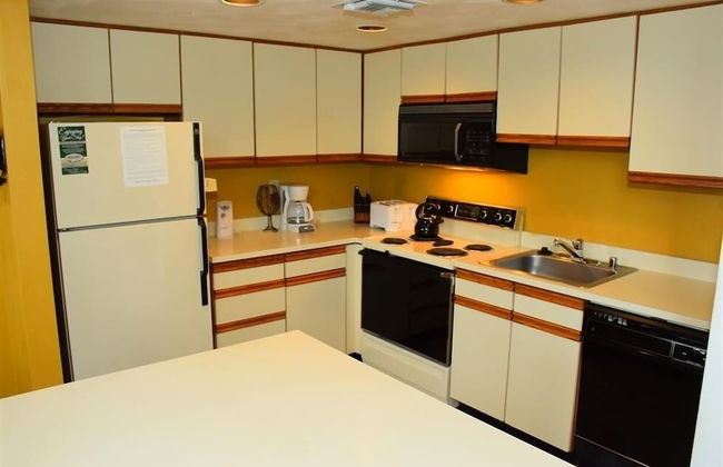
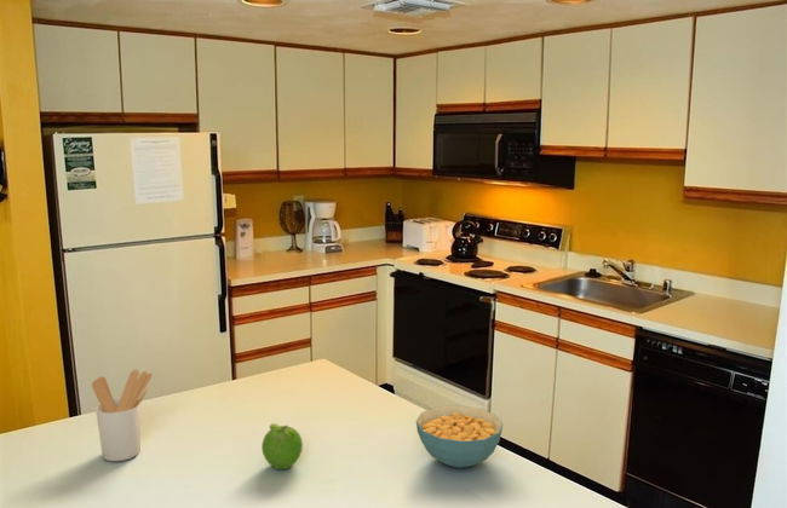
+ utensil holder (126, 412)
+ fruit (282, 445)
+ cereal bowl (458, 441)
